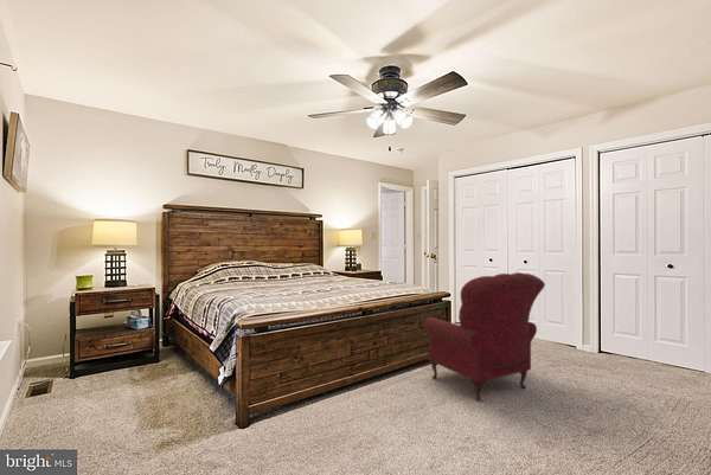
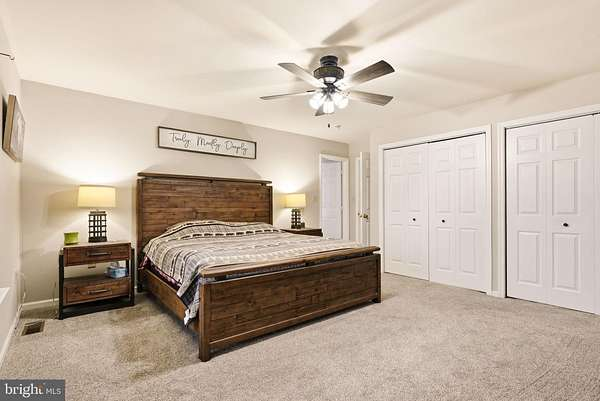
- armchair (482, 327)
